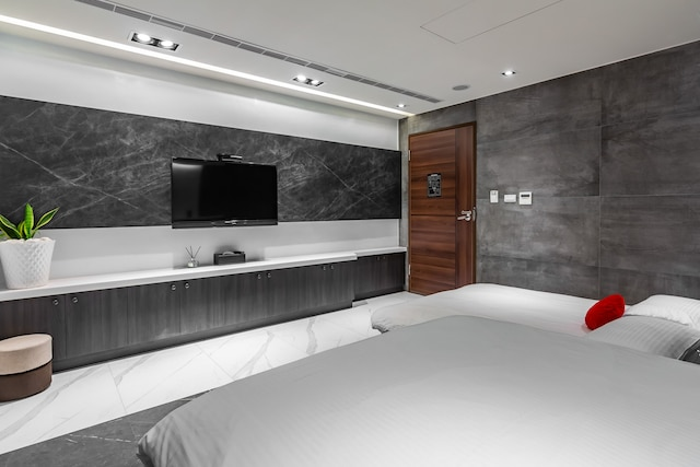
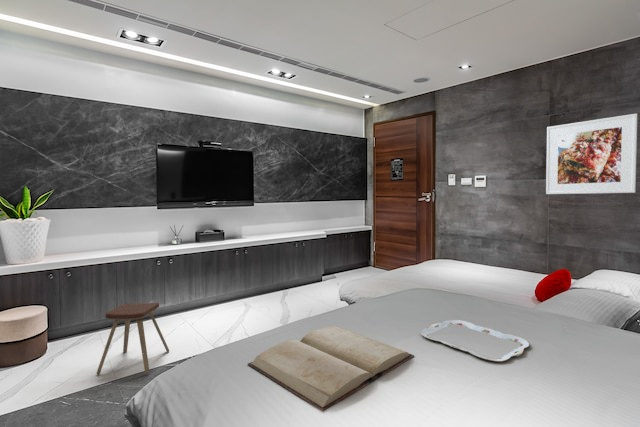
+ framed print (587, 157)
+ music stool (139, 335)
+ book (332, 355)
+ serving tray (476, 330)
